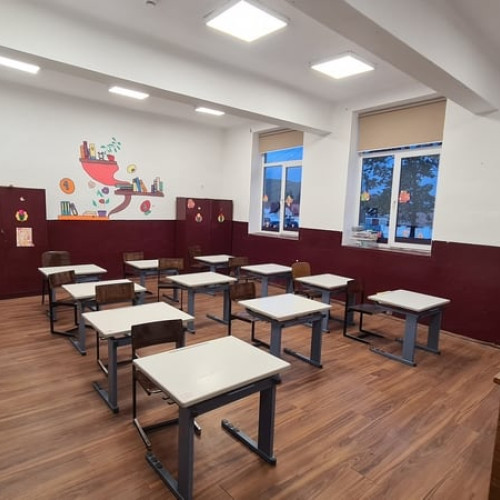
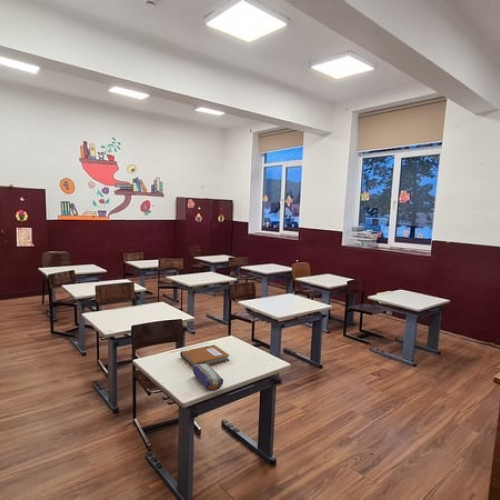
+ pencil case (207, 375)
+ notebook (205, 355)
